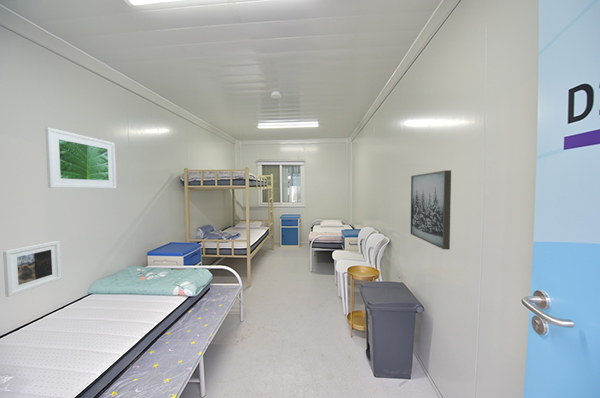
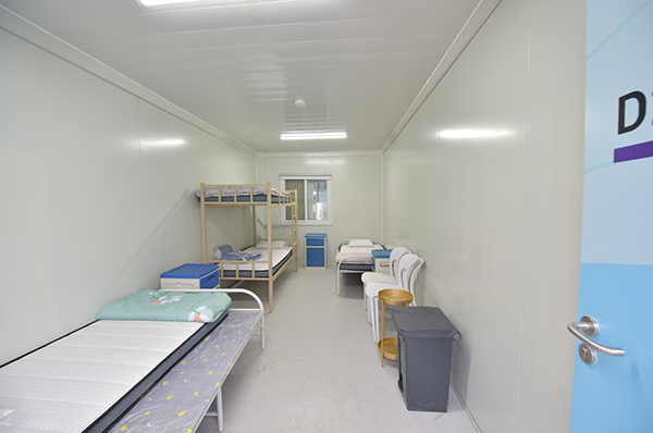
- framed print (35, 266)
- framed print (85, 162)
- wall art (427, 207)
